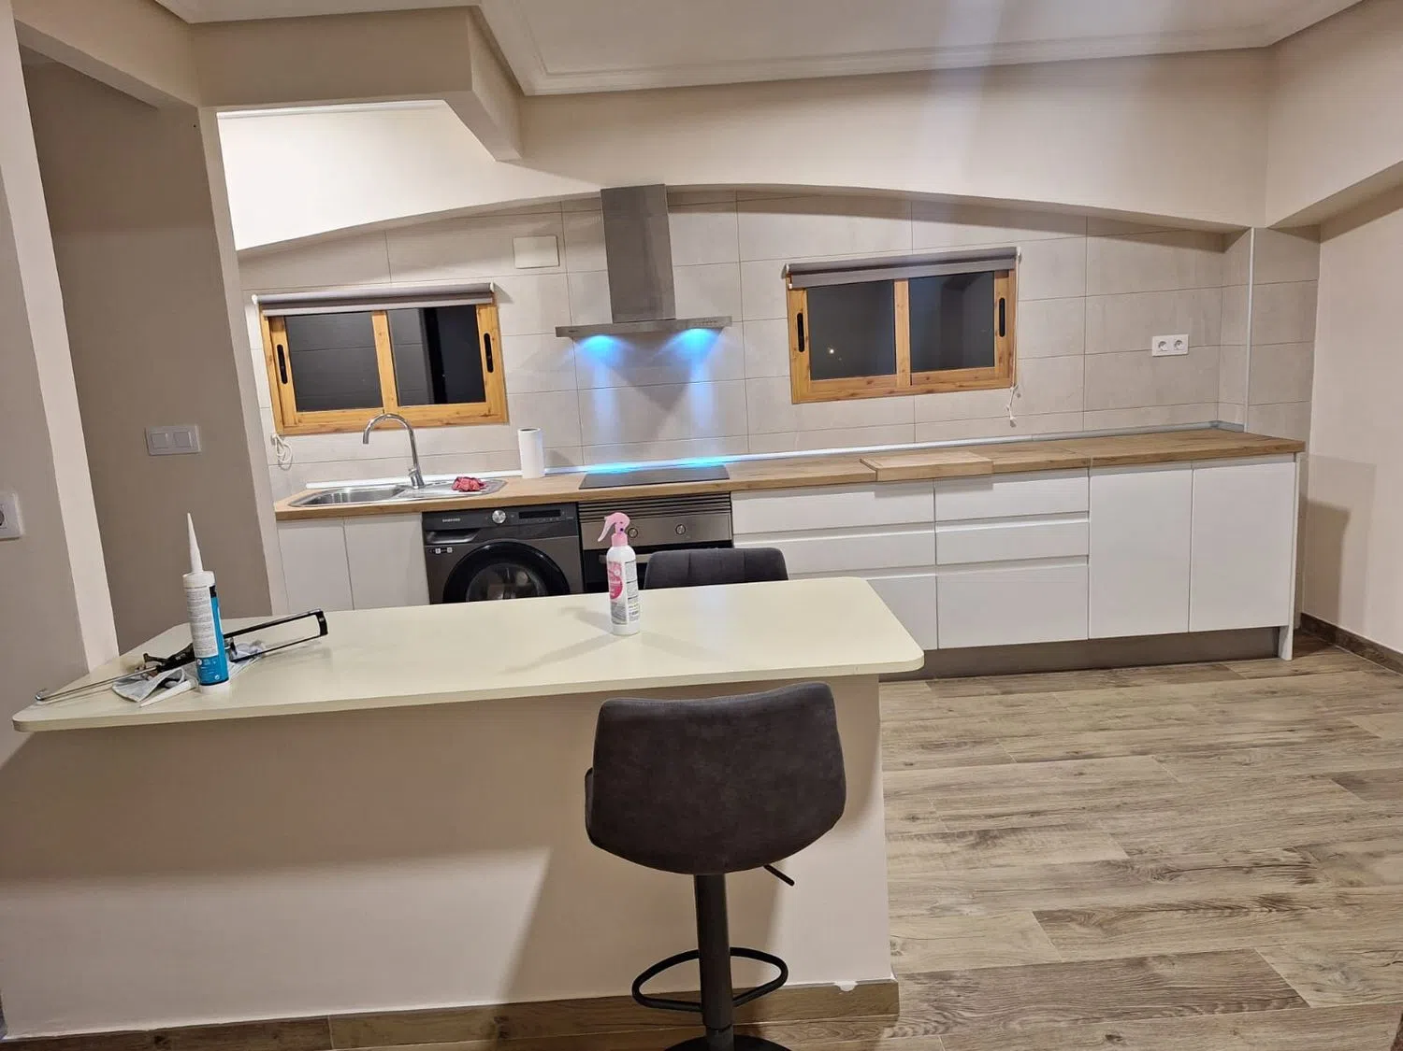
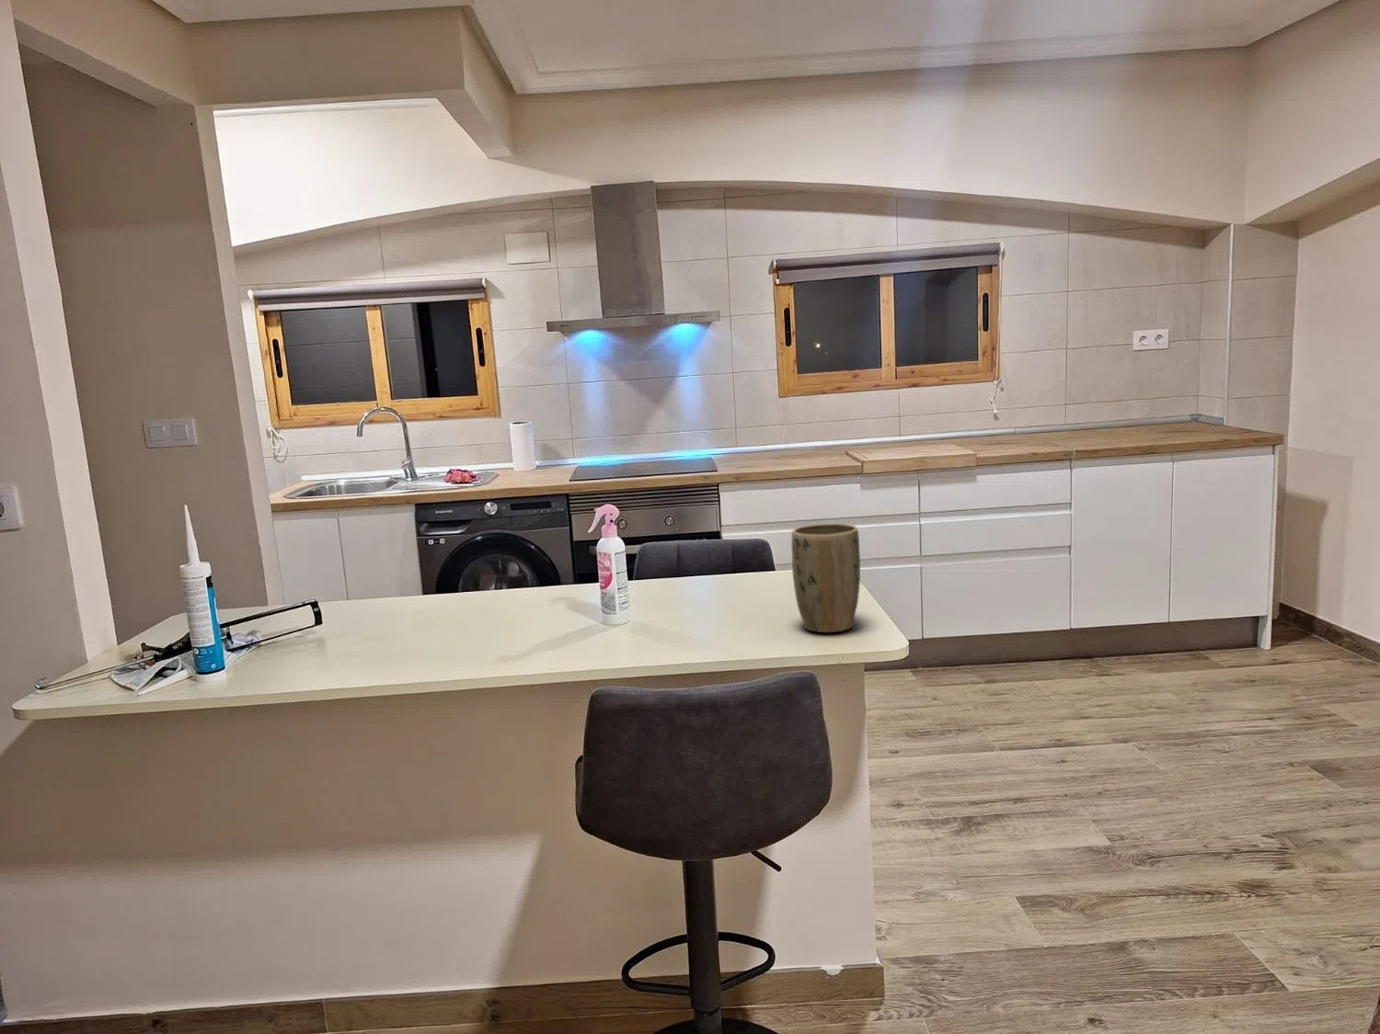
+ plant pot (826, 577)
